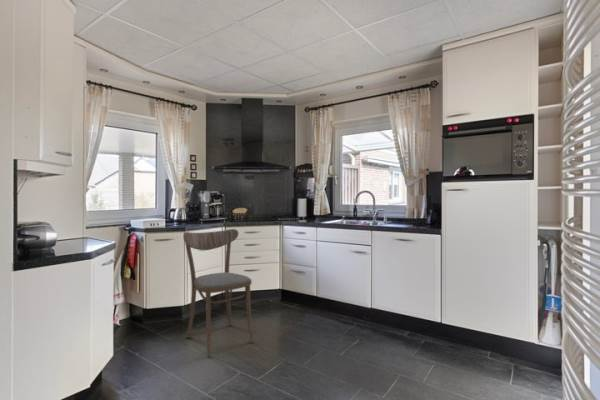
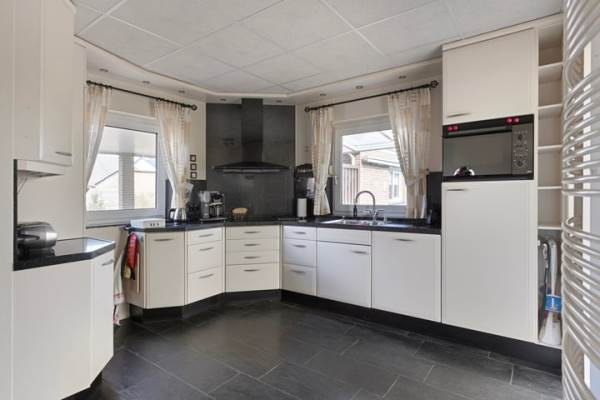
- dining chair (218, 285)
